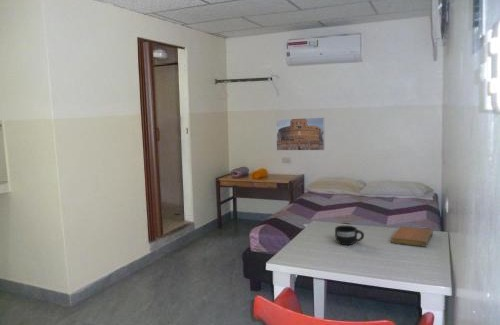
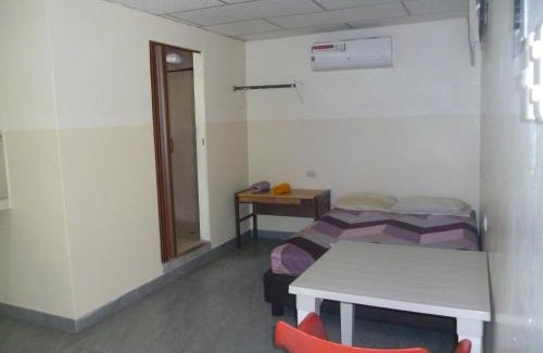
- mug (349, 235)
- notebook (412, 235)
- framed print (299, 134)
